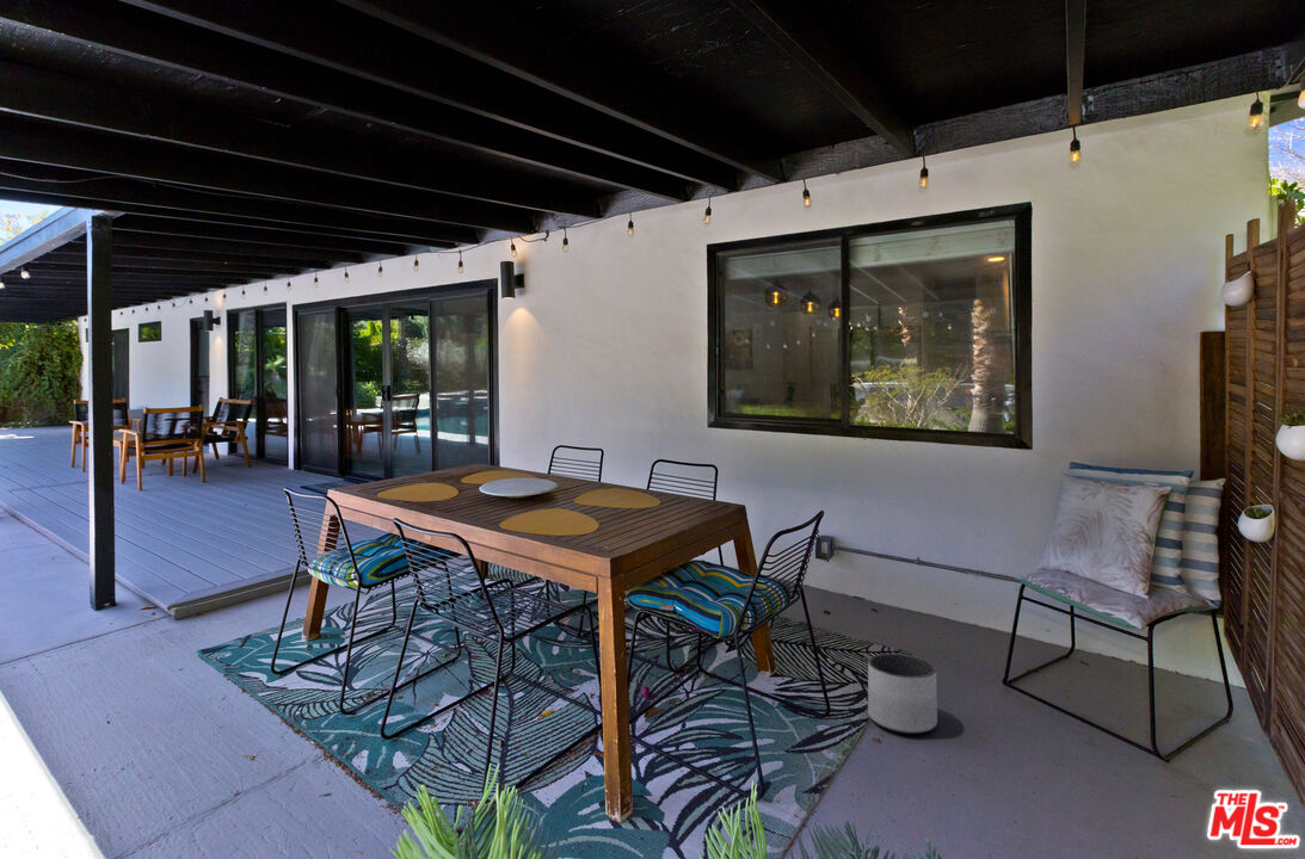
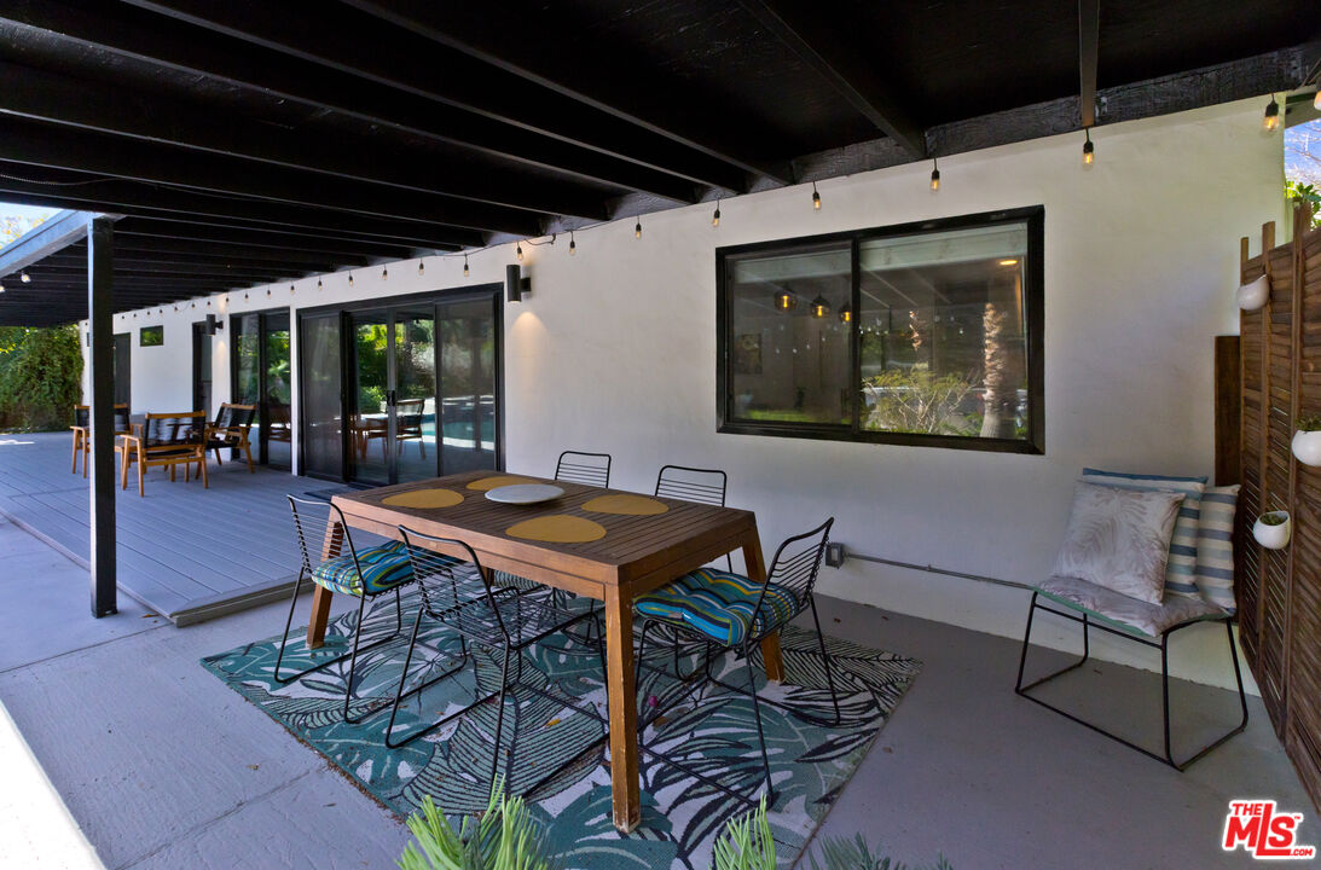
- planter (901, 692)
